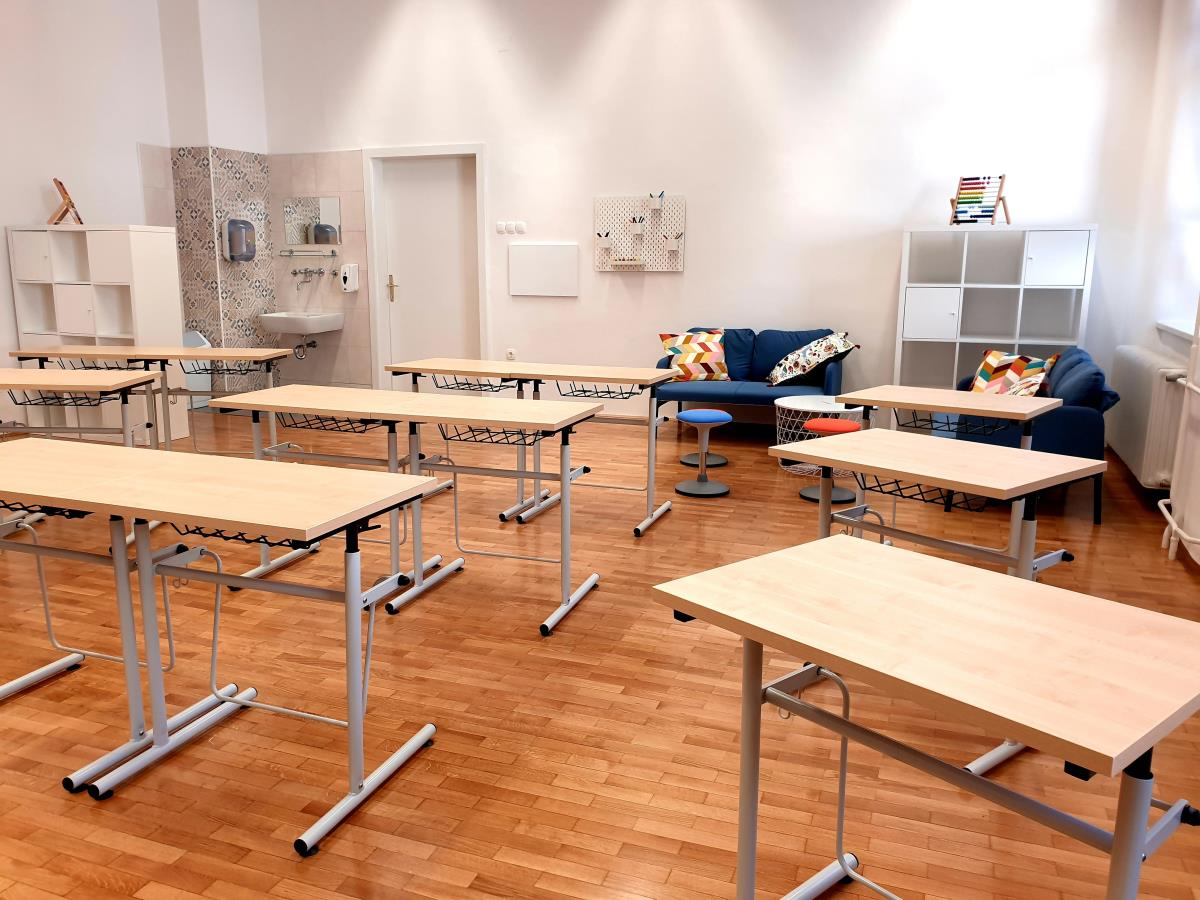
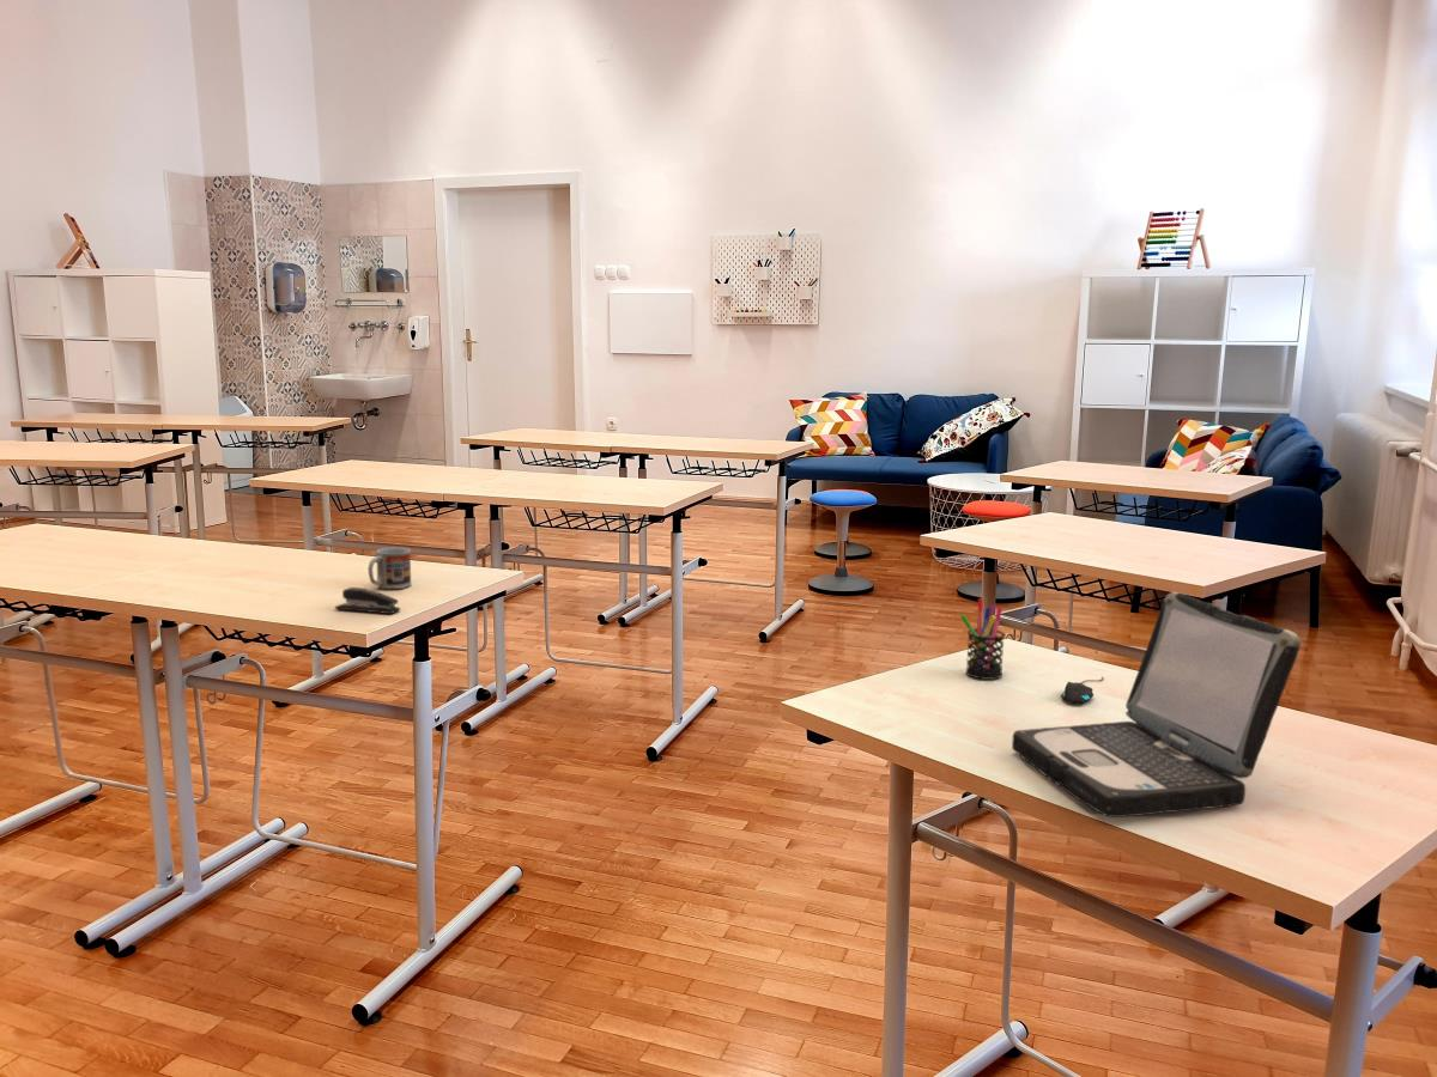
+ pen holder (981, 638)
+ laptop (1147, 694)
+ mouse (1087, 687)
+ stapler (368, 600)
+ cup (388, 568)
